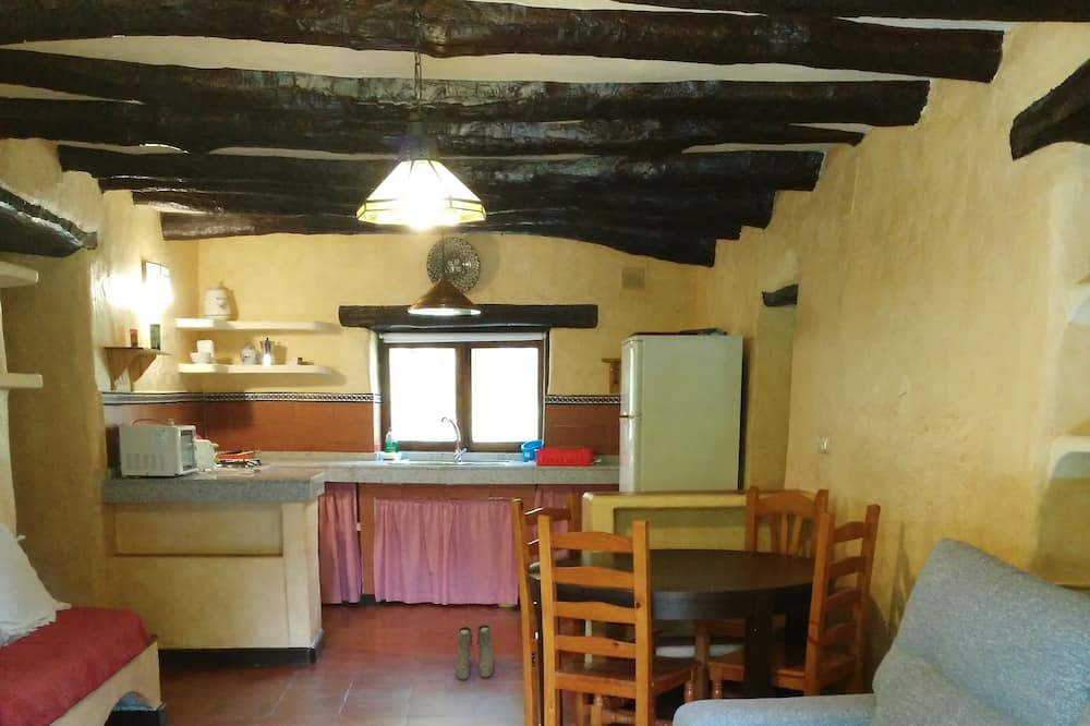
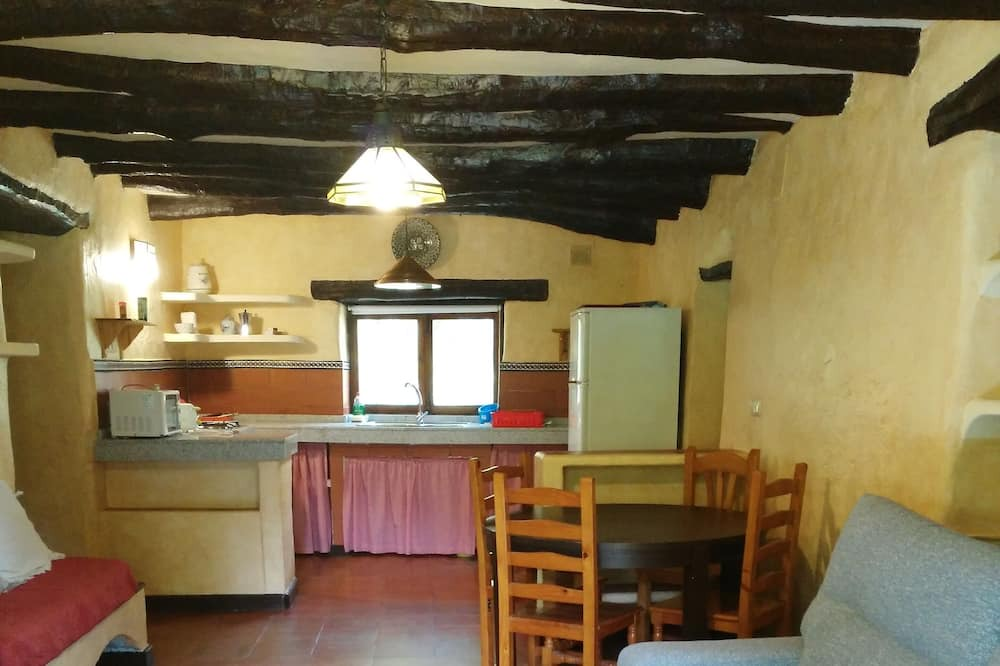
- boots (477, 648)
